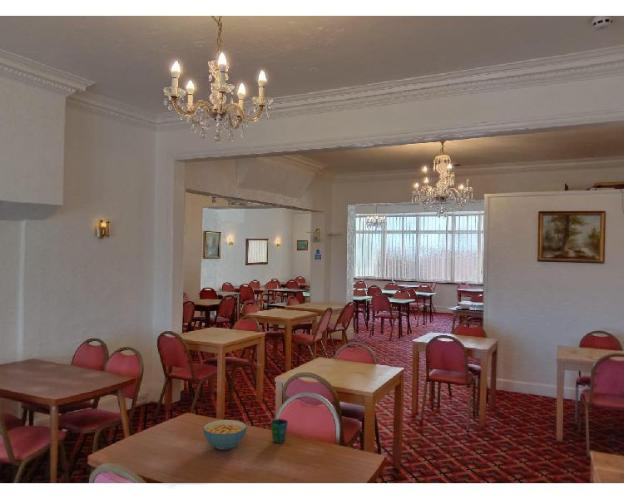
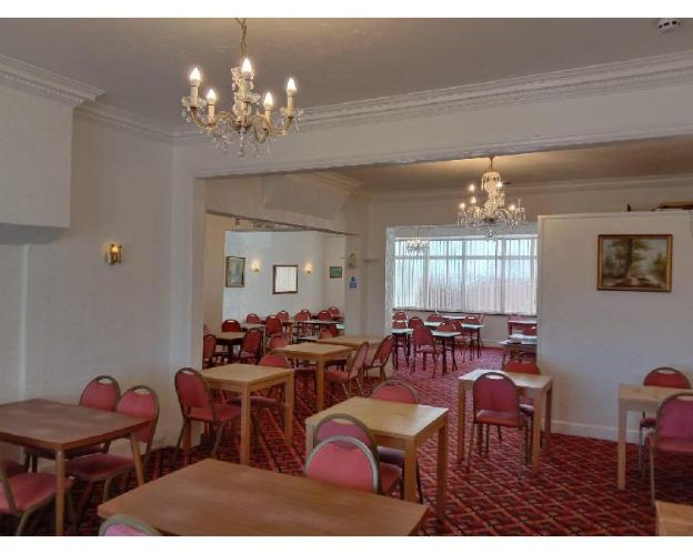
- cereal bowl (224, 437)
- cup (279, 430)
